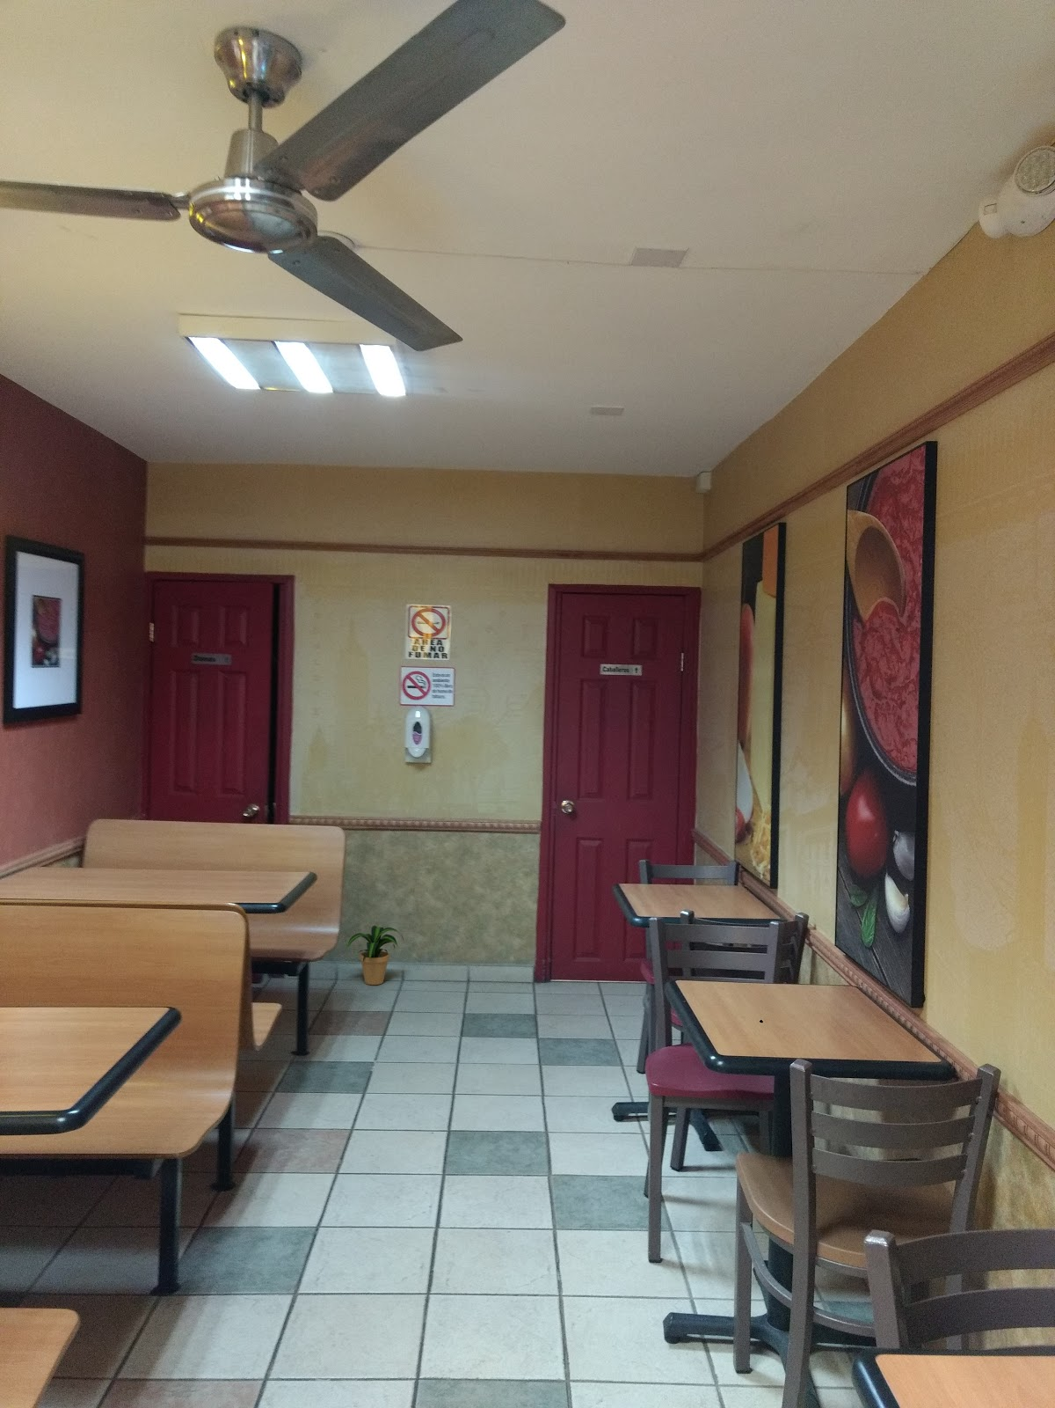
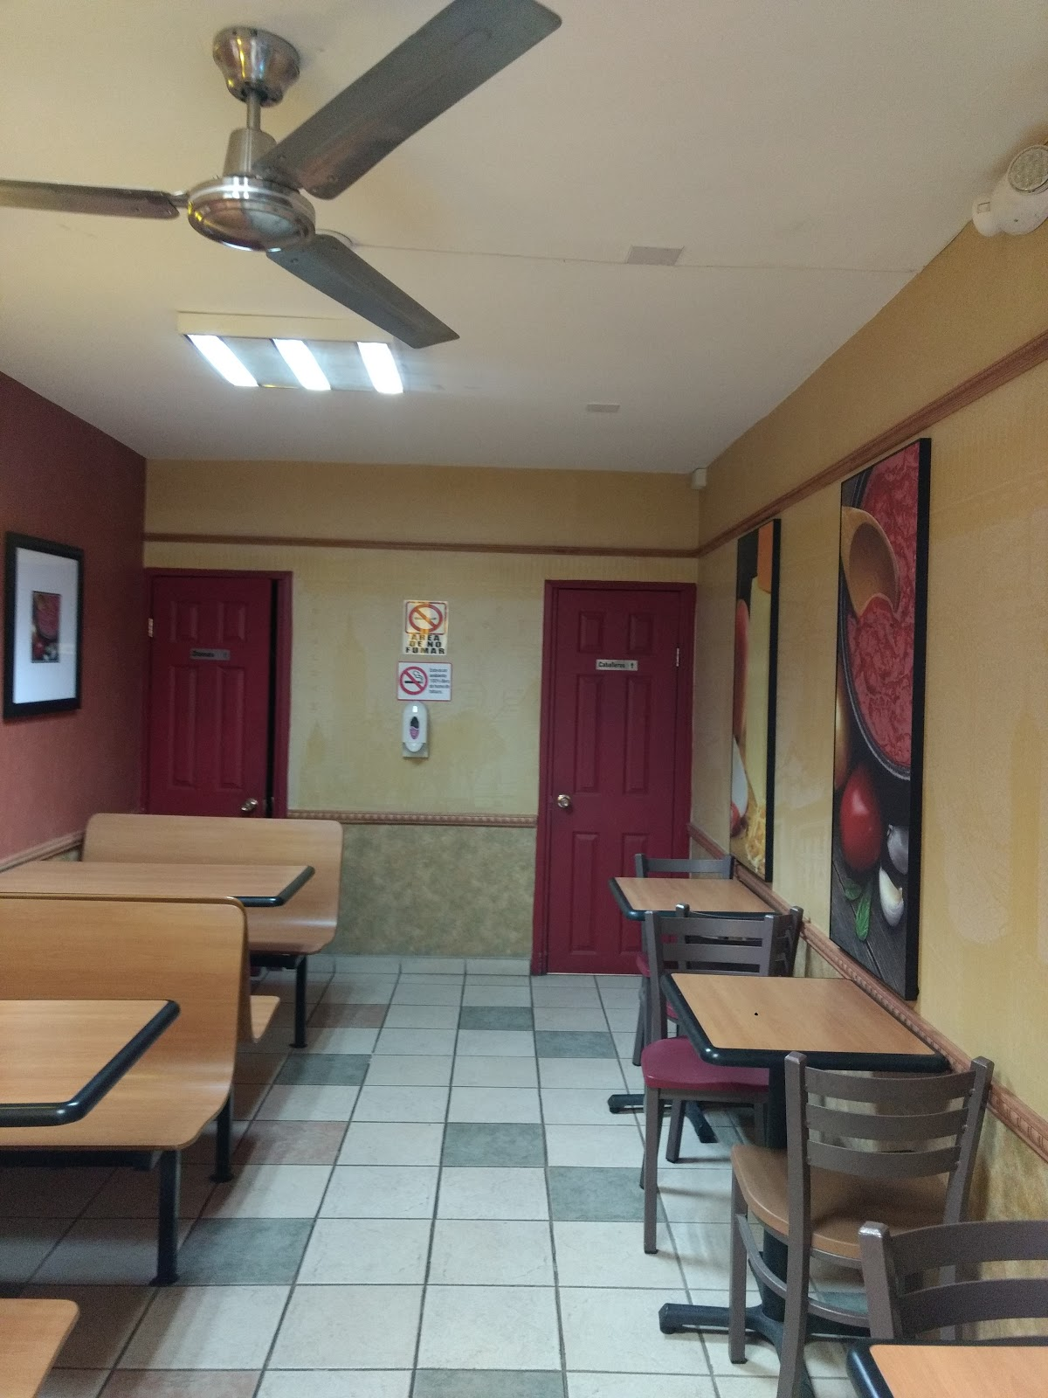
- potted plant (375, 955)
